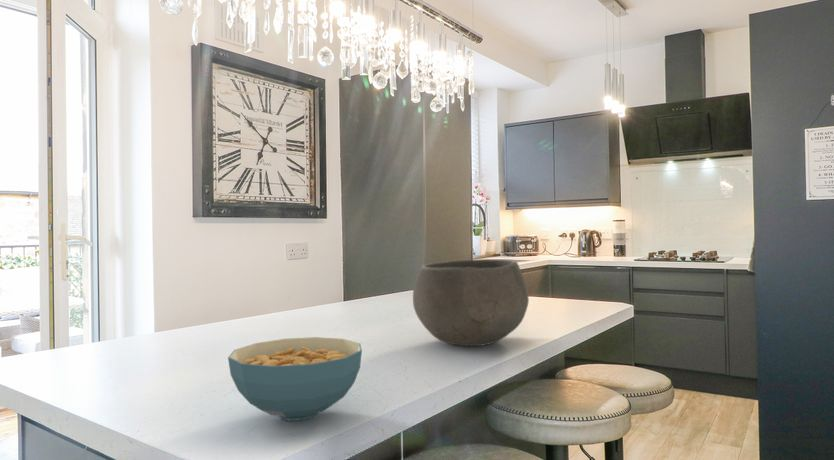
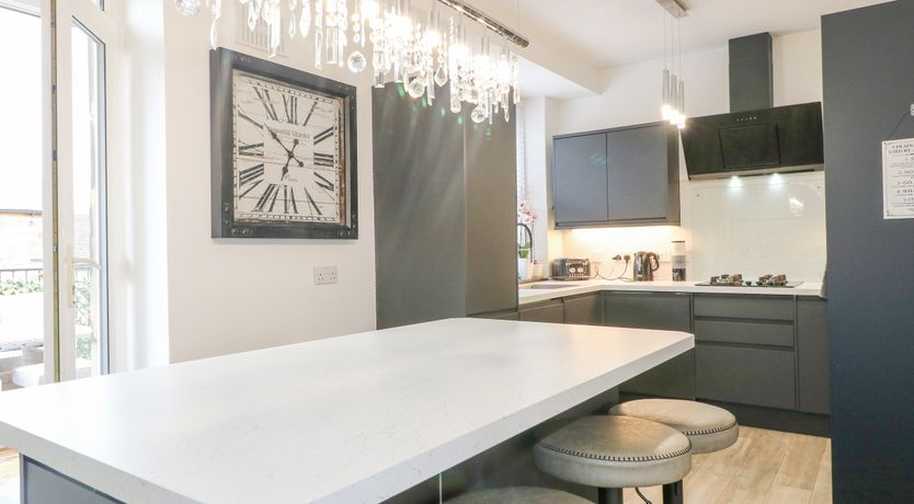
- bowl (470, 301)
- cereal bowl (297, 381)
